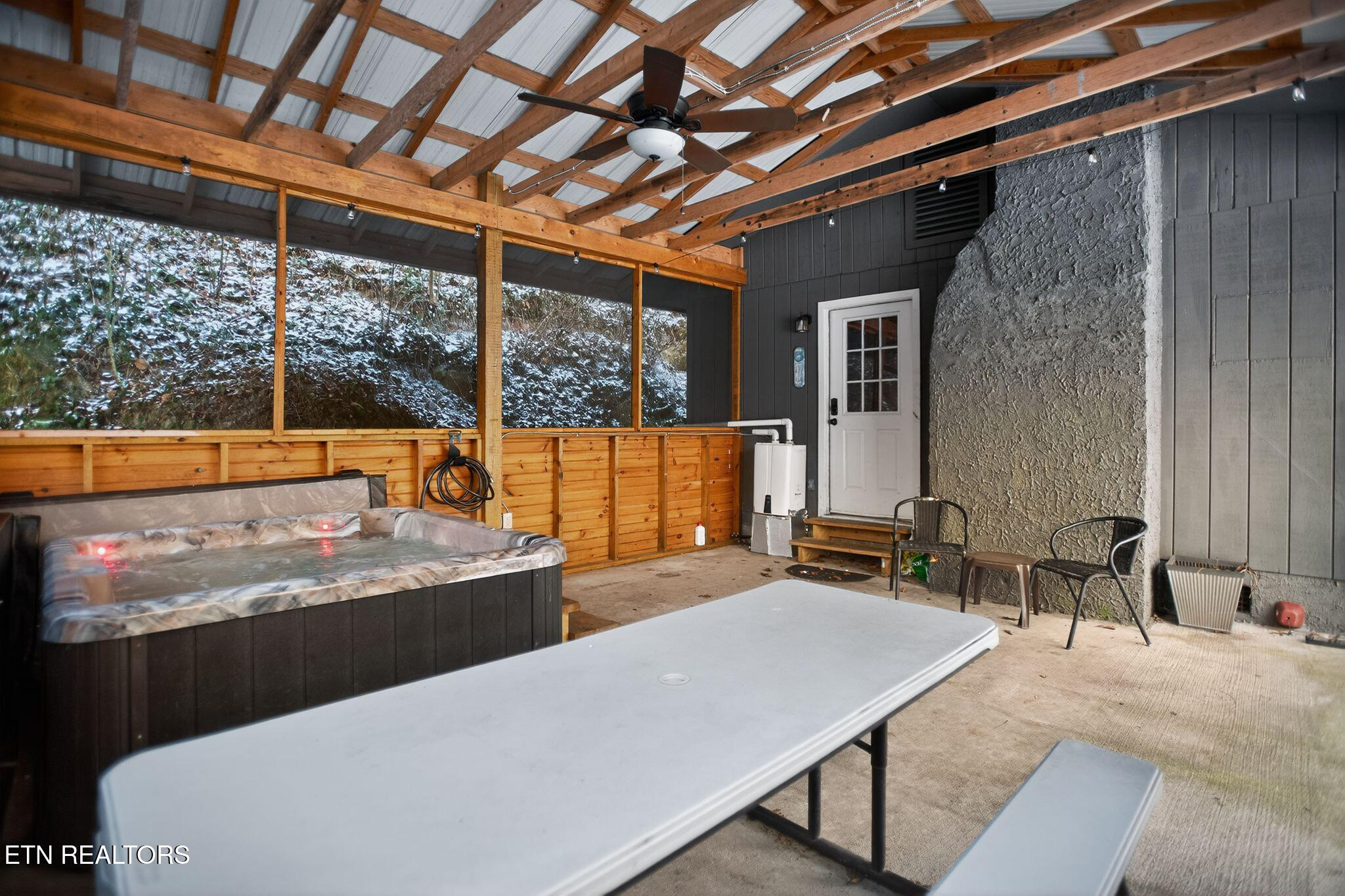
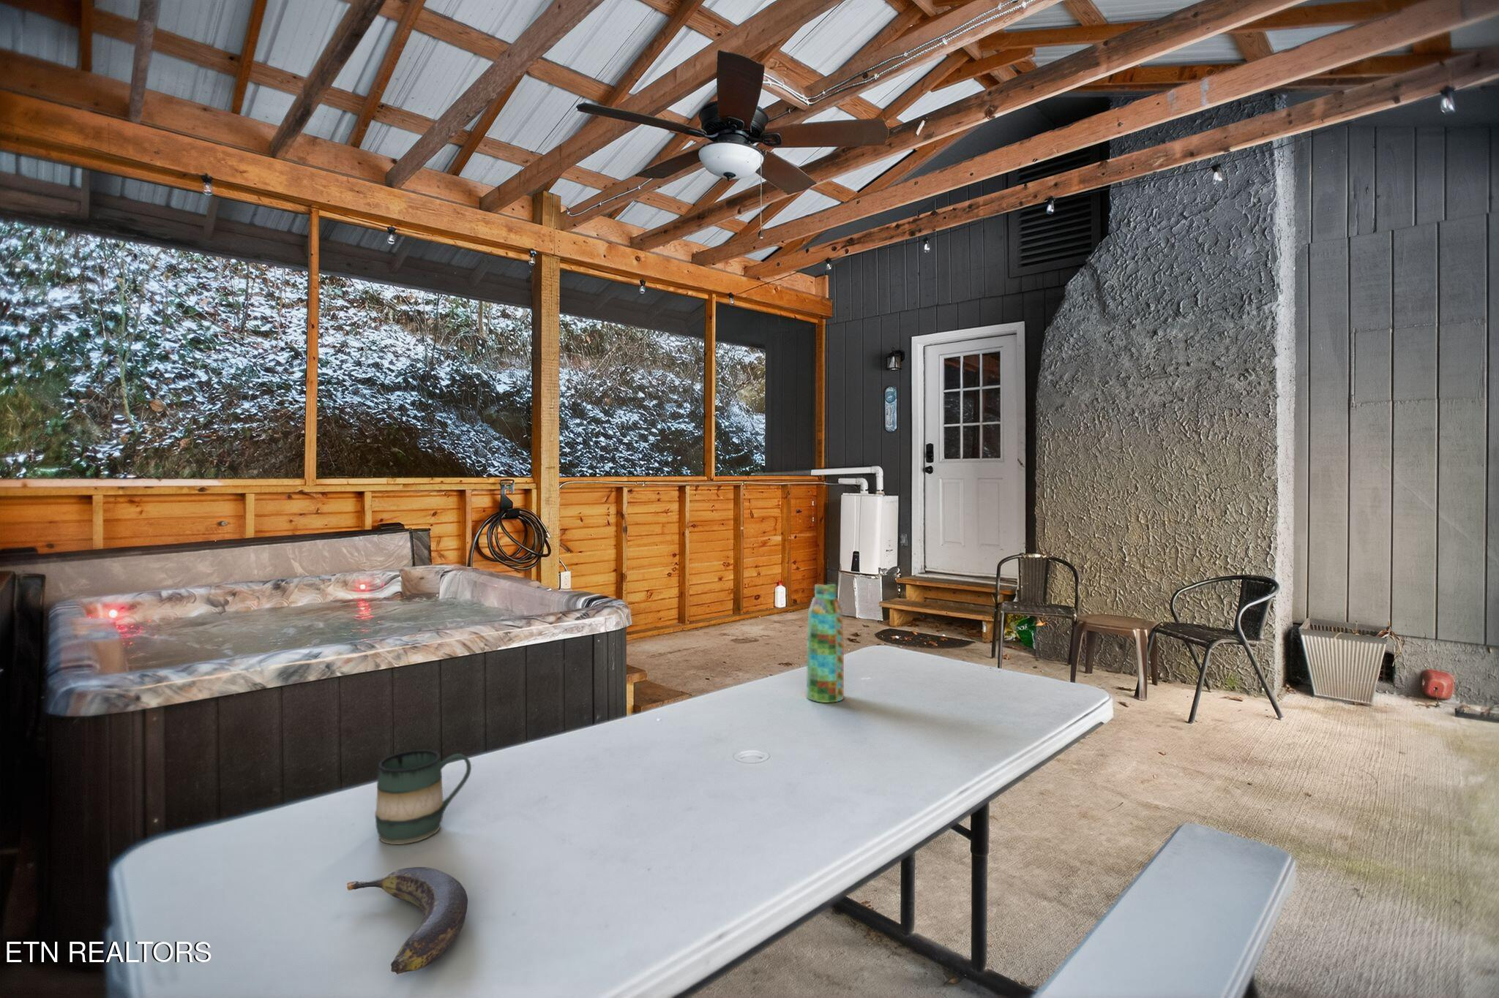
+ water bottle (825, 640)
+ banana (417, 906)
+ mug (425, 792)
